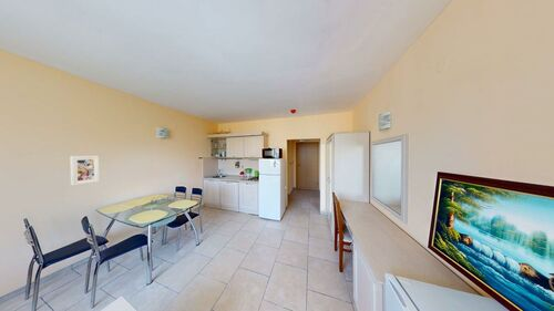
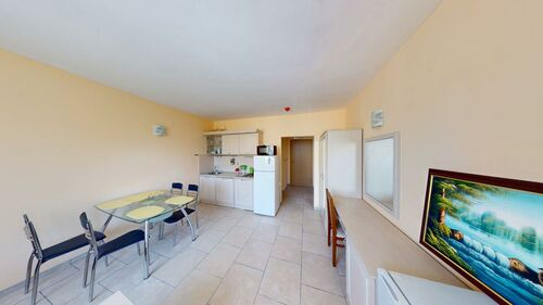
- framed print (85, 169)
